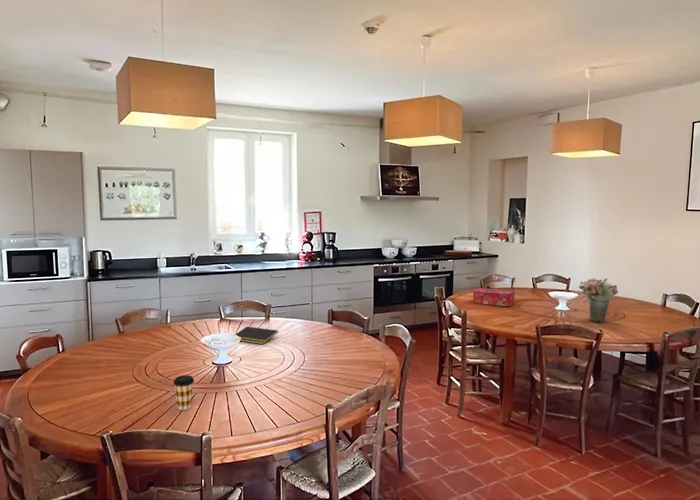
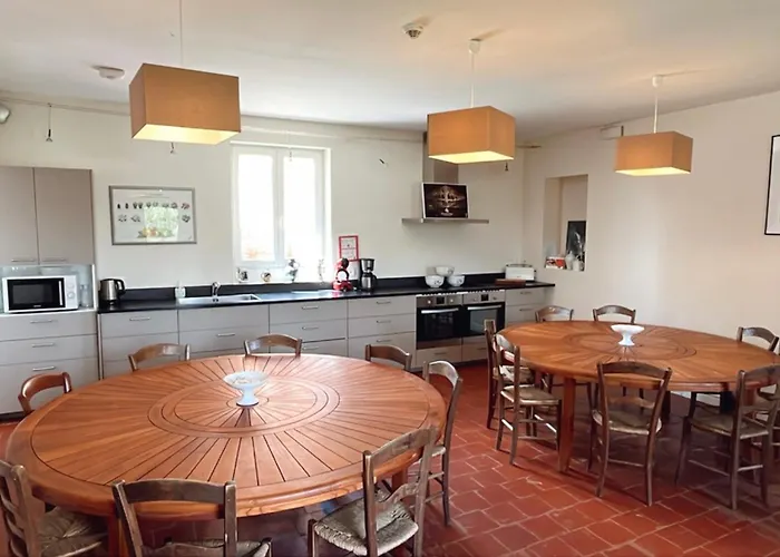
- coffee cup (184, 392)
- tissue box (493, 297)
- notepad (254, 335)
- flower bouquet (597, 299)
